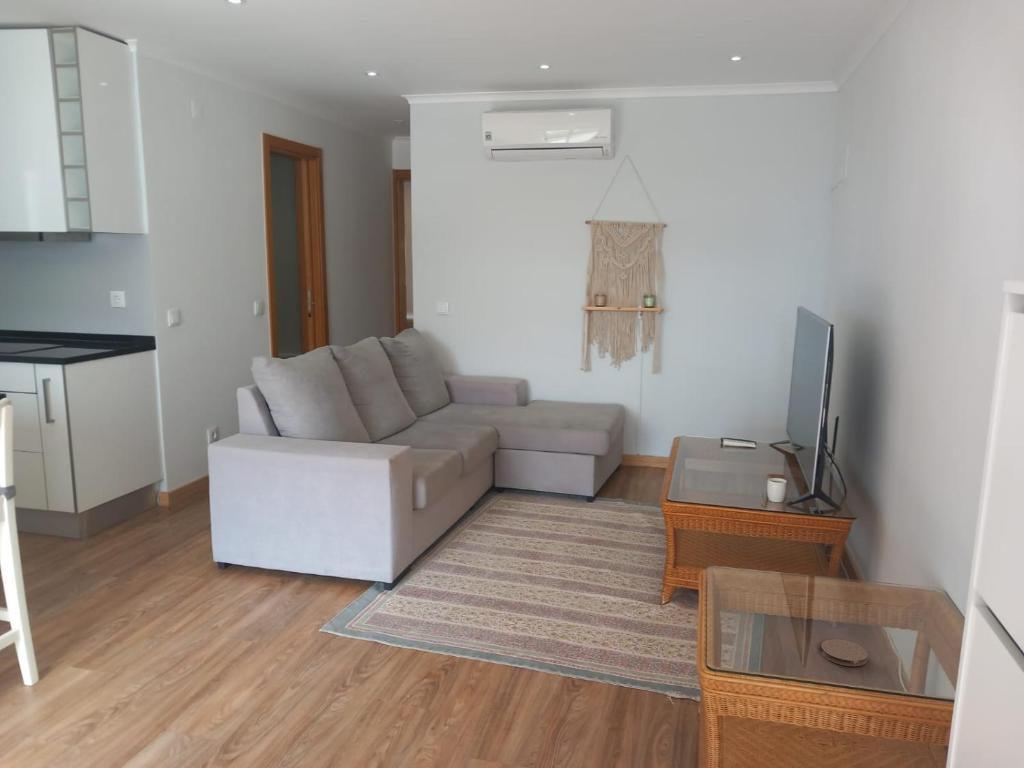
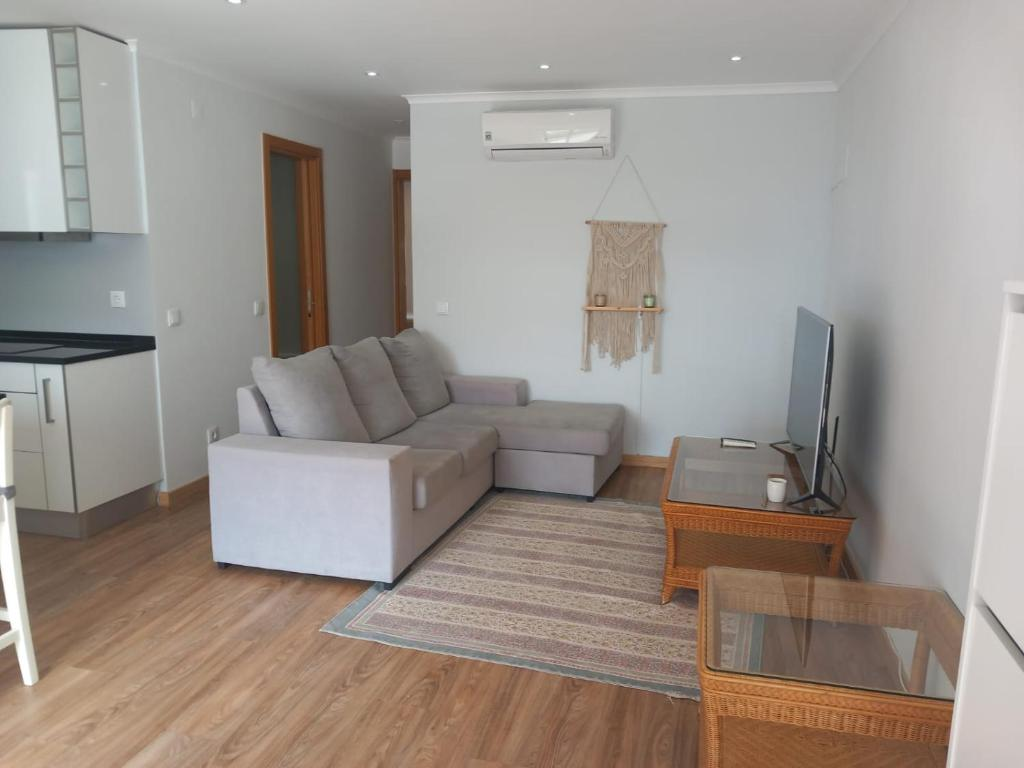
- coaster (844, 652)
